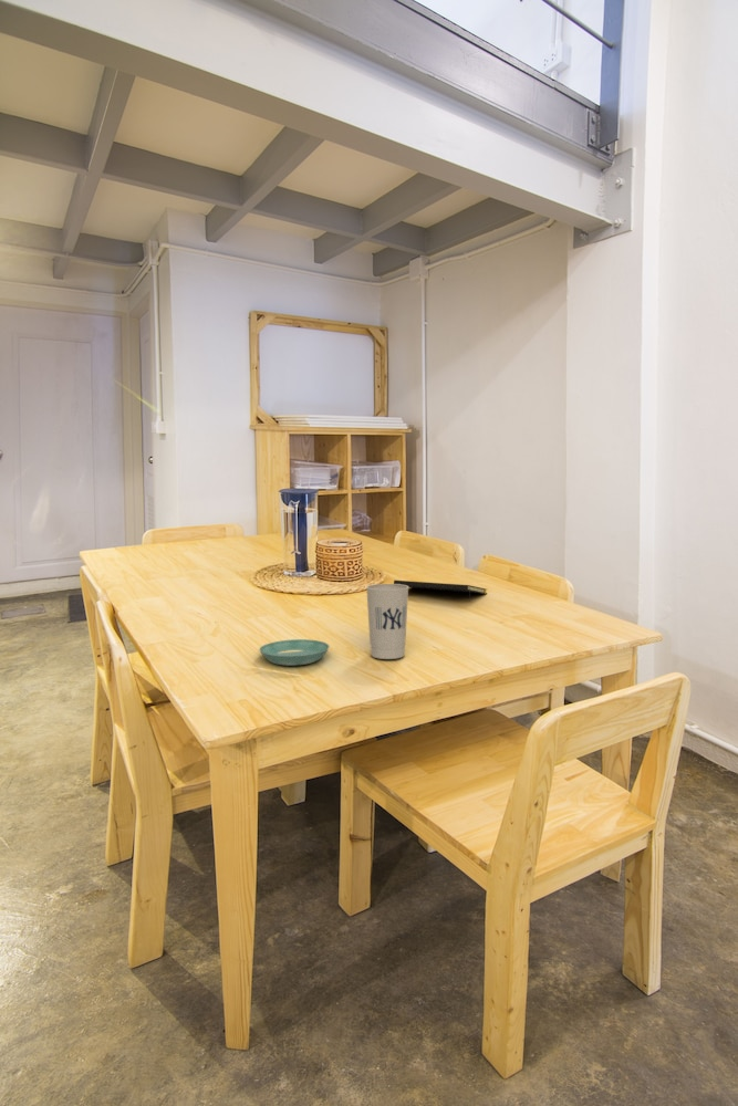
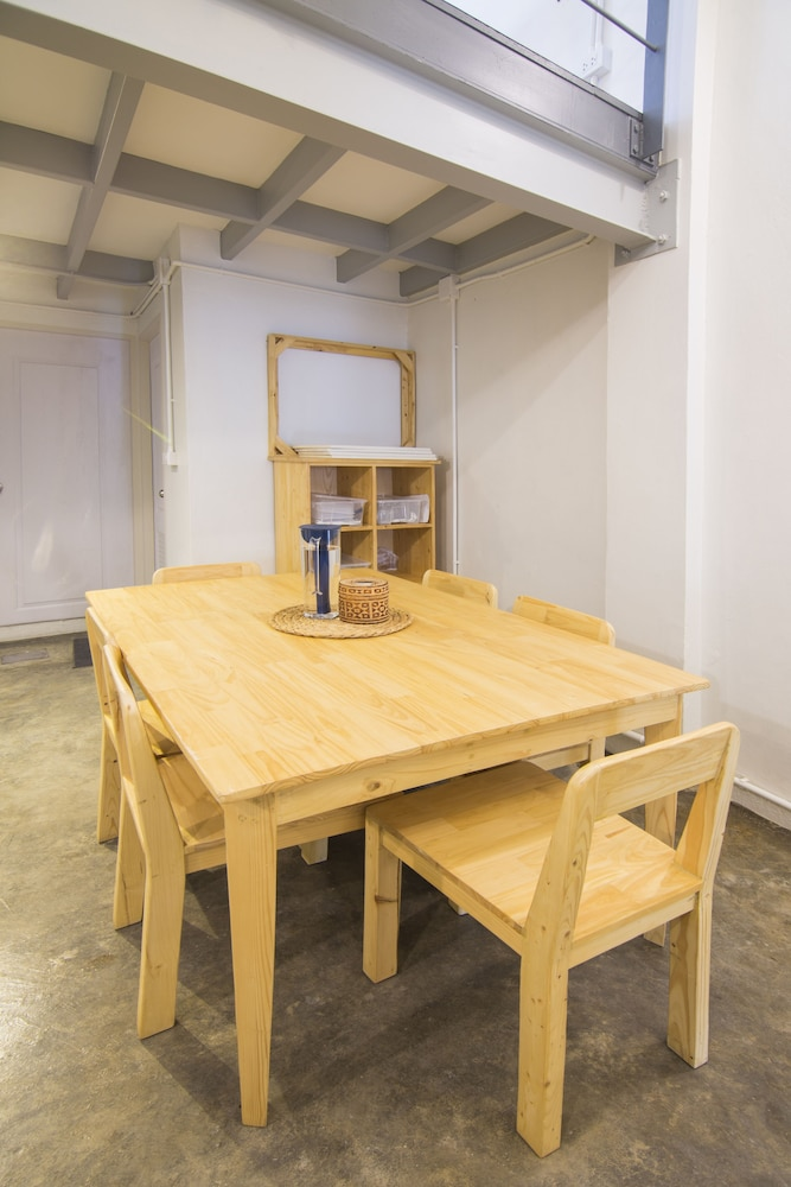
- notepad (440, 586)
- cup (387, 620)
- saucer (294, 653)
